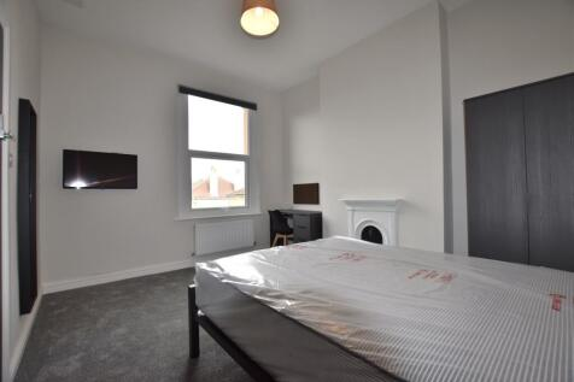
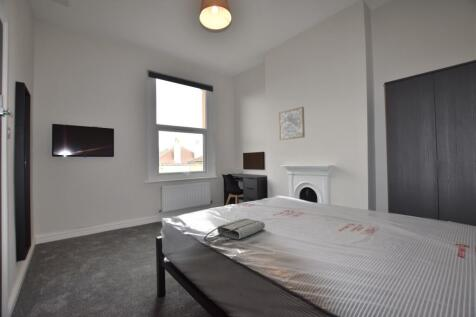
+ tote bag (233, 230)
+ wall art (290, 124)
